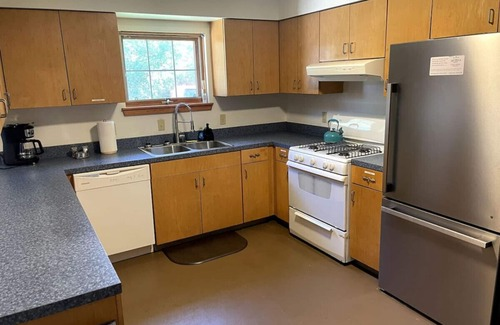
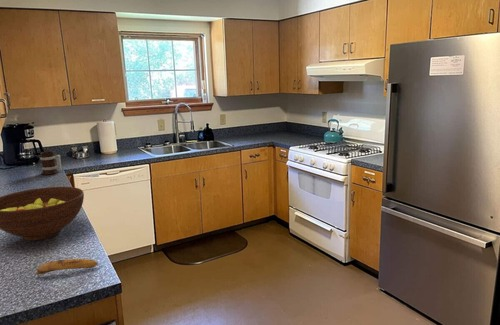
+ mug (50, 162)
+ fruit bowl (39, 216)
+ banana (66, 266)
